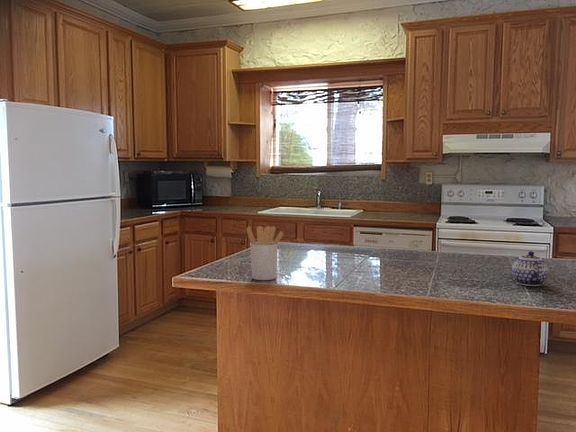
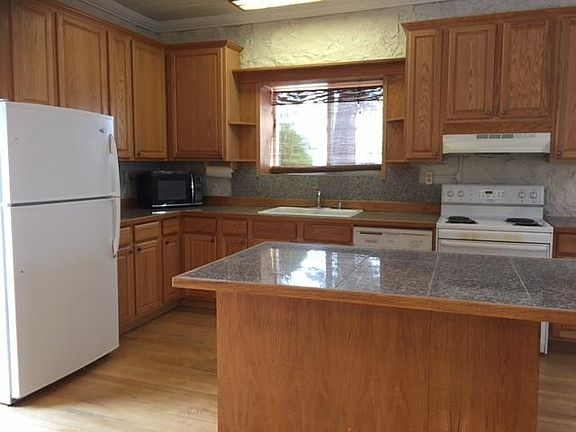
- teapot (530, 267)
- utensil holder (264, 250)
